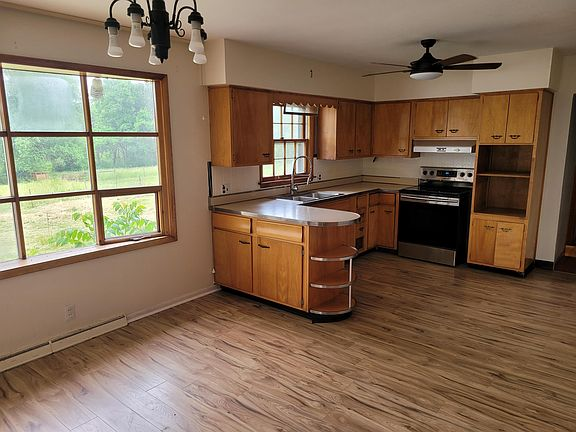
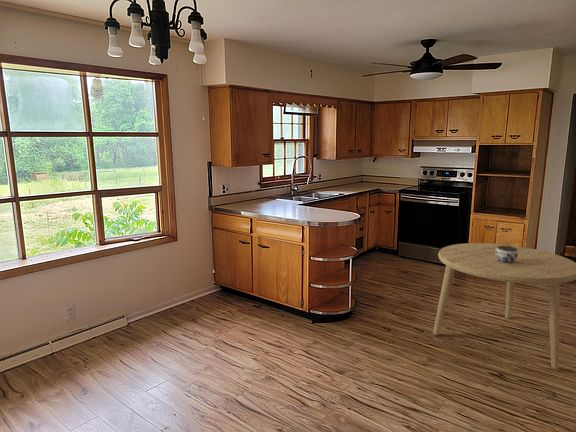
+ jar (506, 254)
+ dining table (506, 299)
